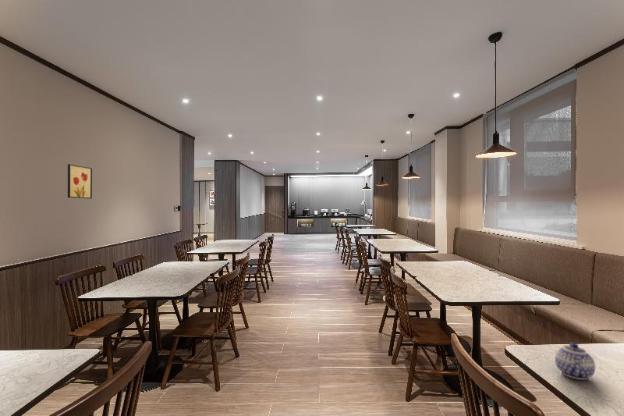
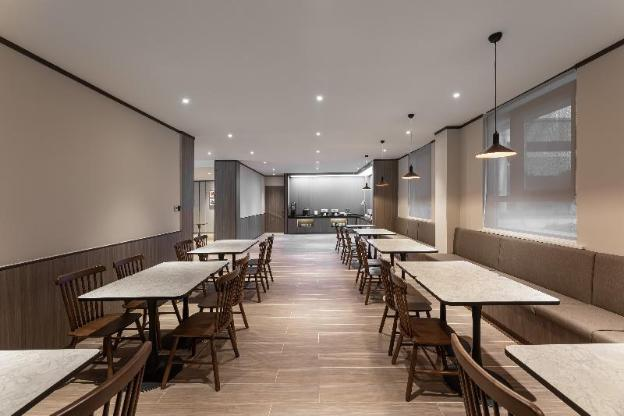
- teapot (574, 359)
- wall art (79, 182)
